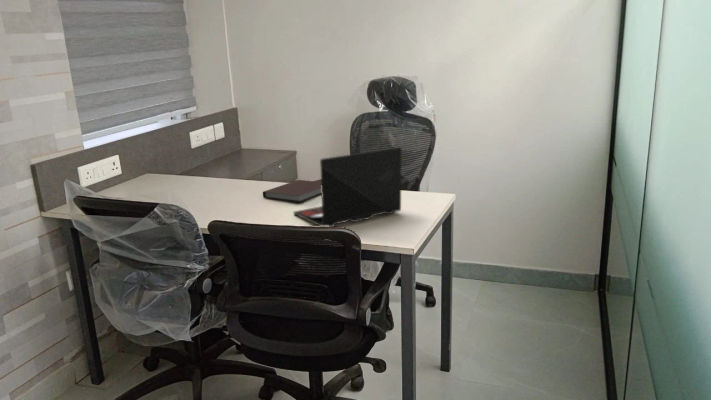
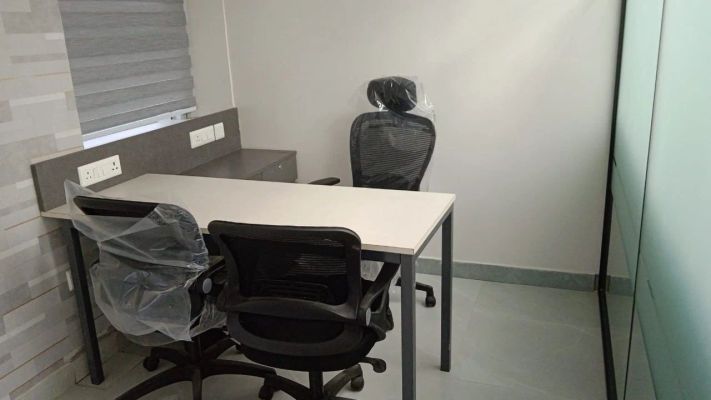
- notebook (298, 190)
- laptop (345, 182)
